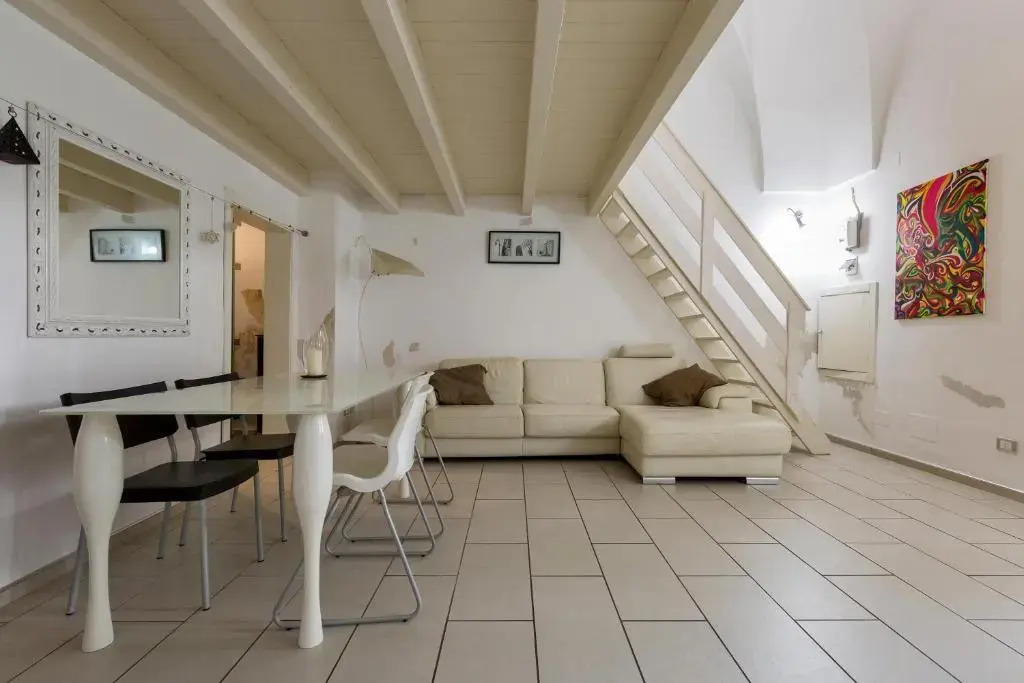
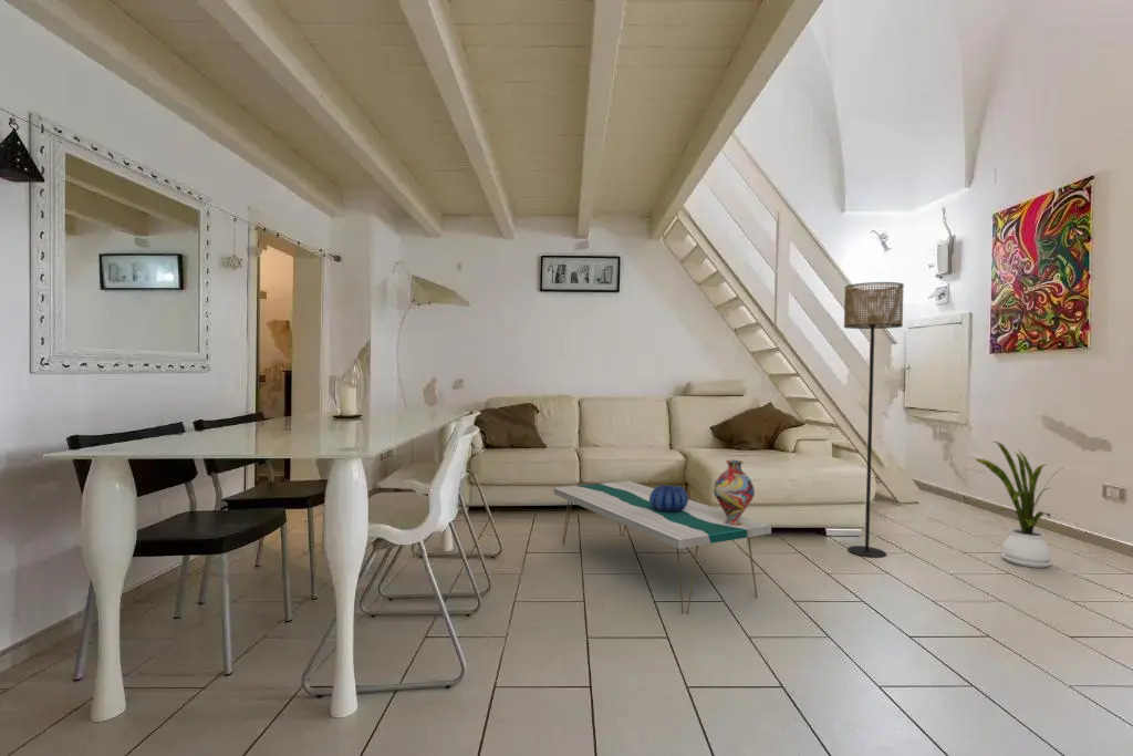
+ floor lamp (870, 418)
+ vase (734, 491)
+ coffee table (648, 535)
+ house plant (1022, 500)
+ decorative bowl (668, 497)
